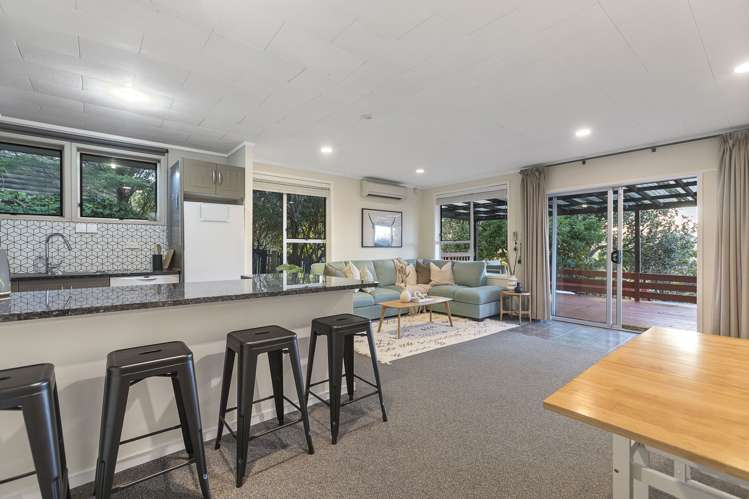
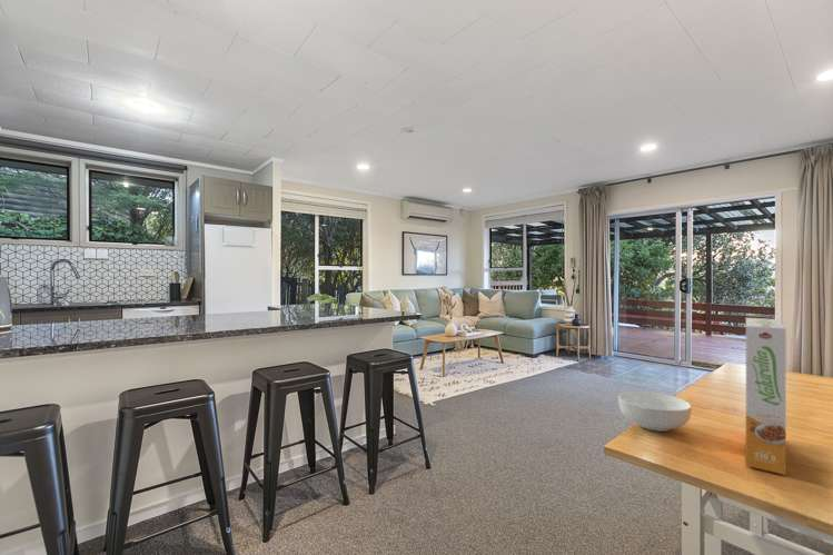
+ cereal bowl (653, 413)
+ cereal box (763, 387)
